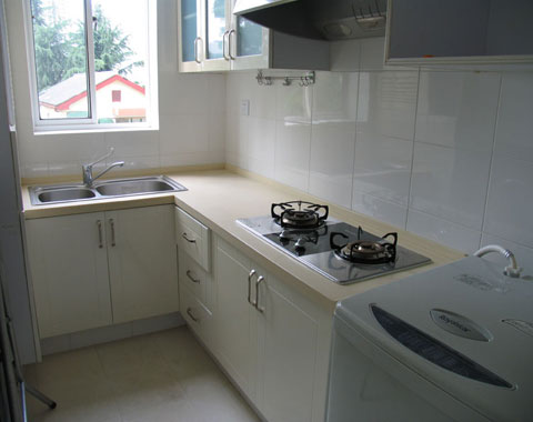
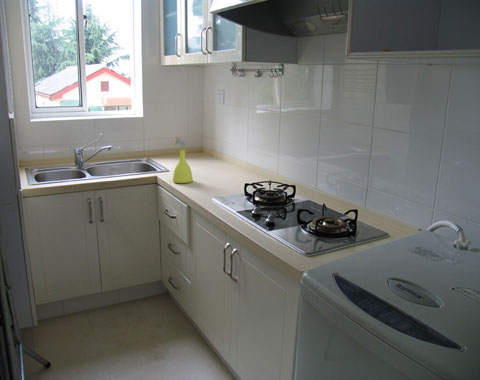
+ spray bottle (182, 159)
